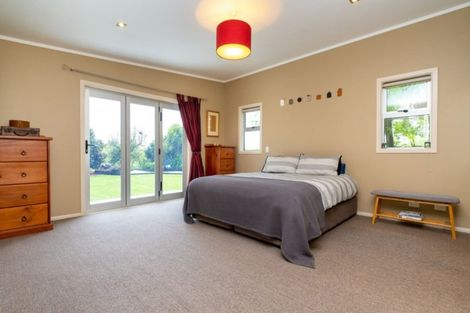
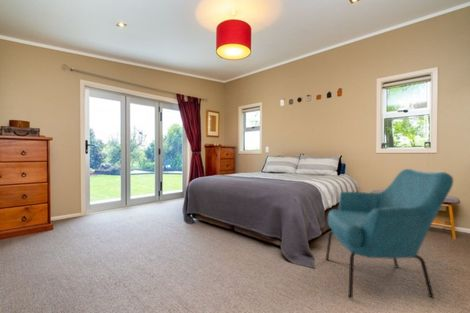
+ armchair (380, 224)
